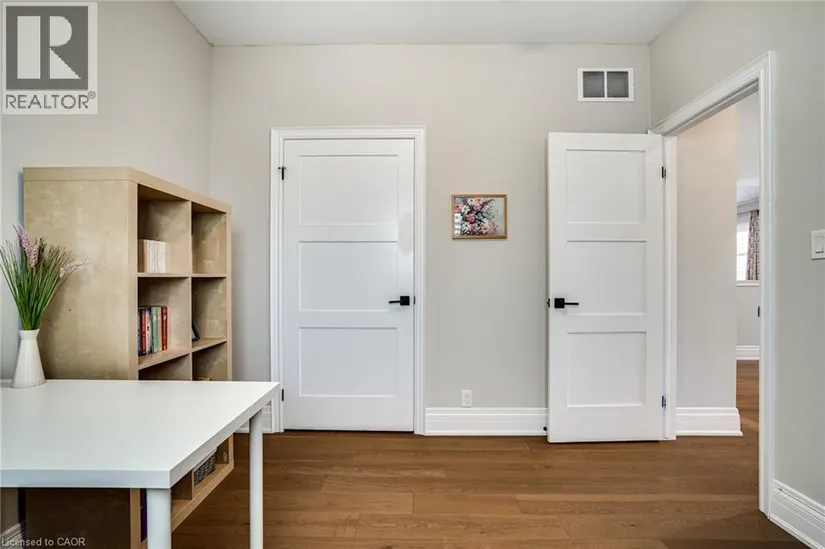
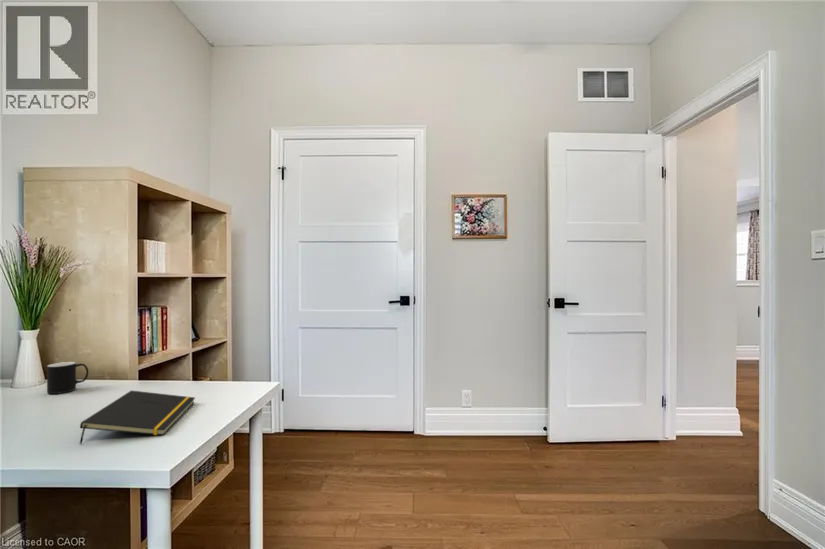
+ cup (68, 376)
+ notepad (145, 410)
